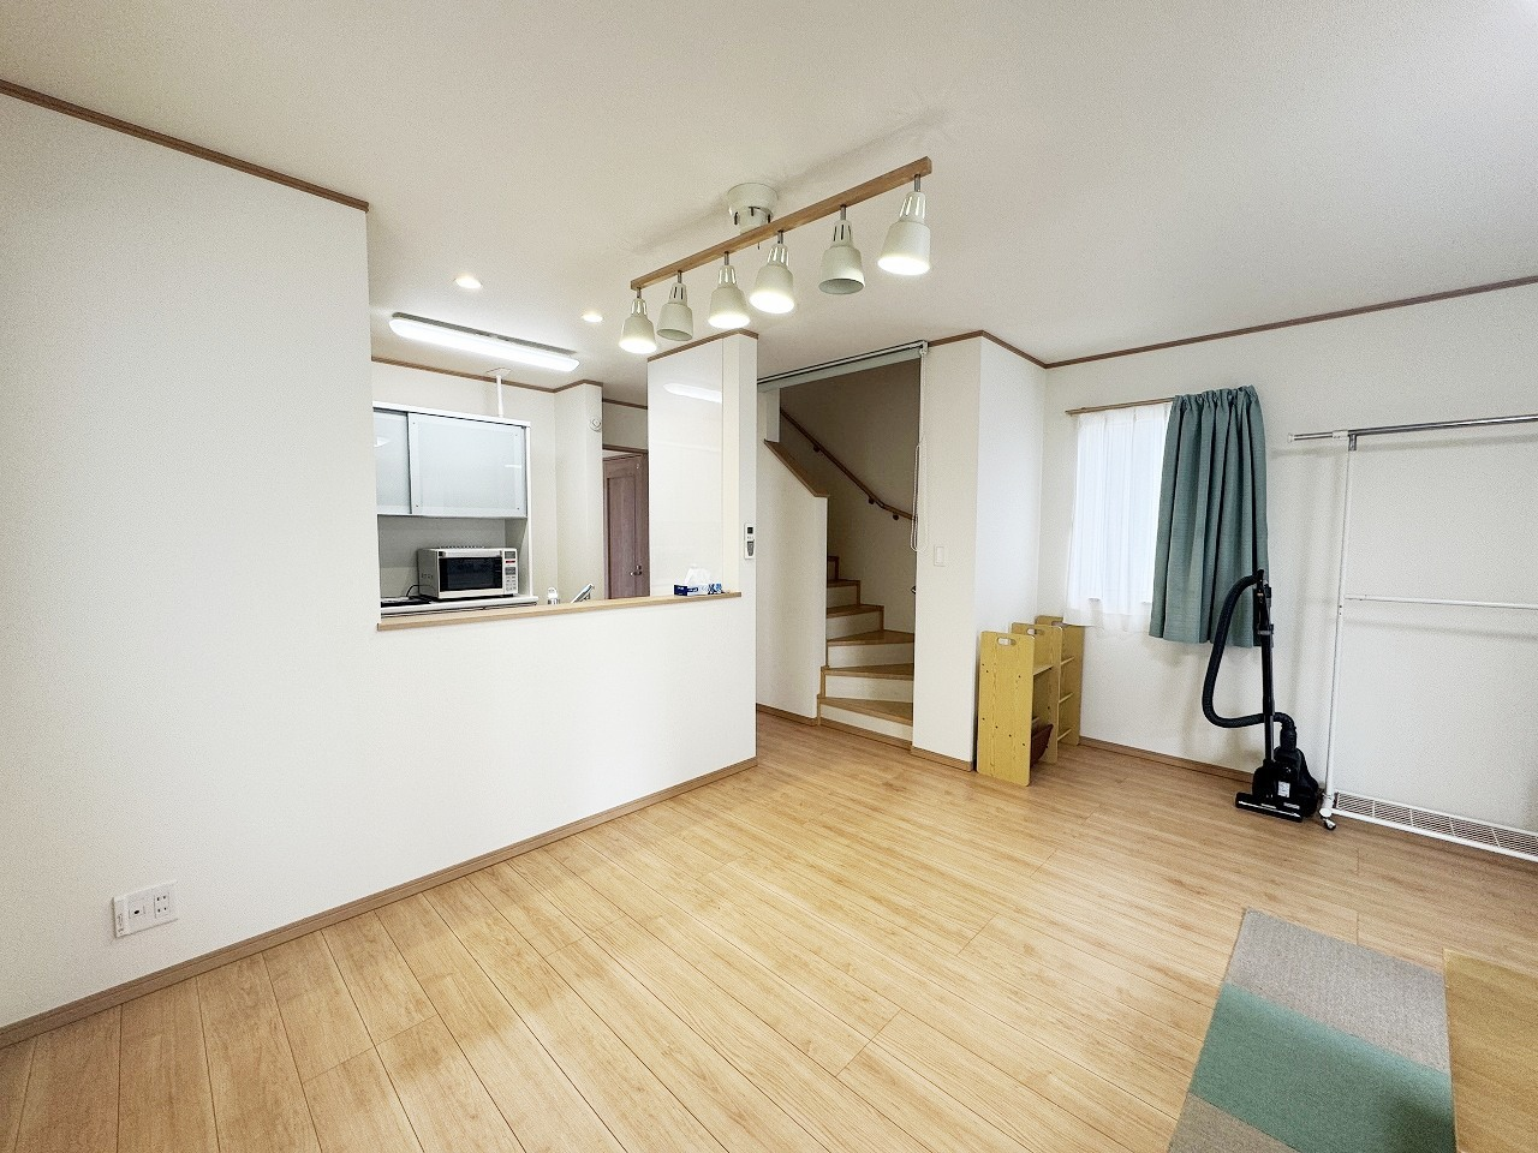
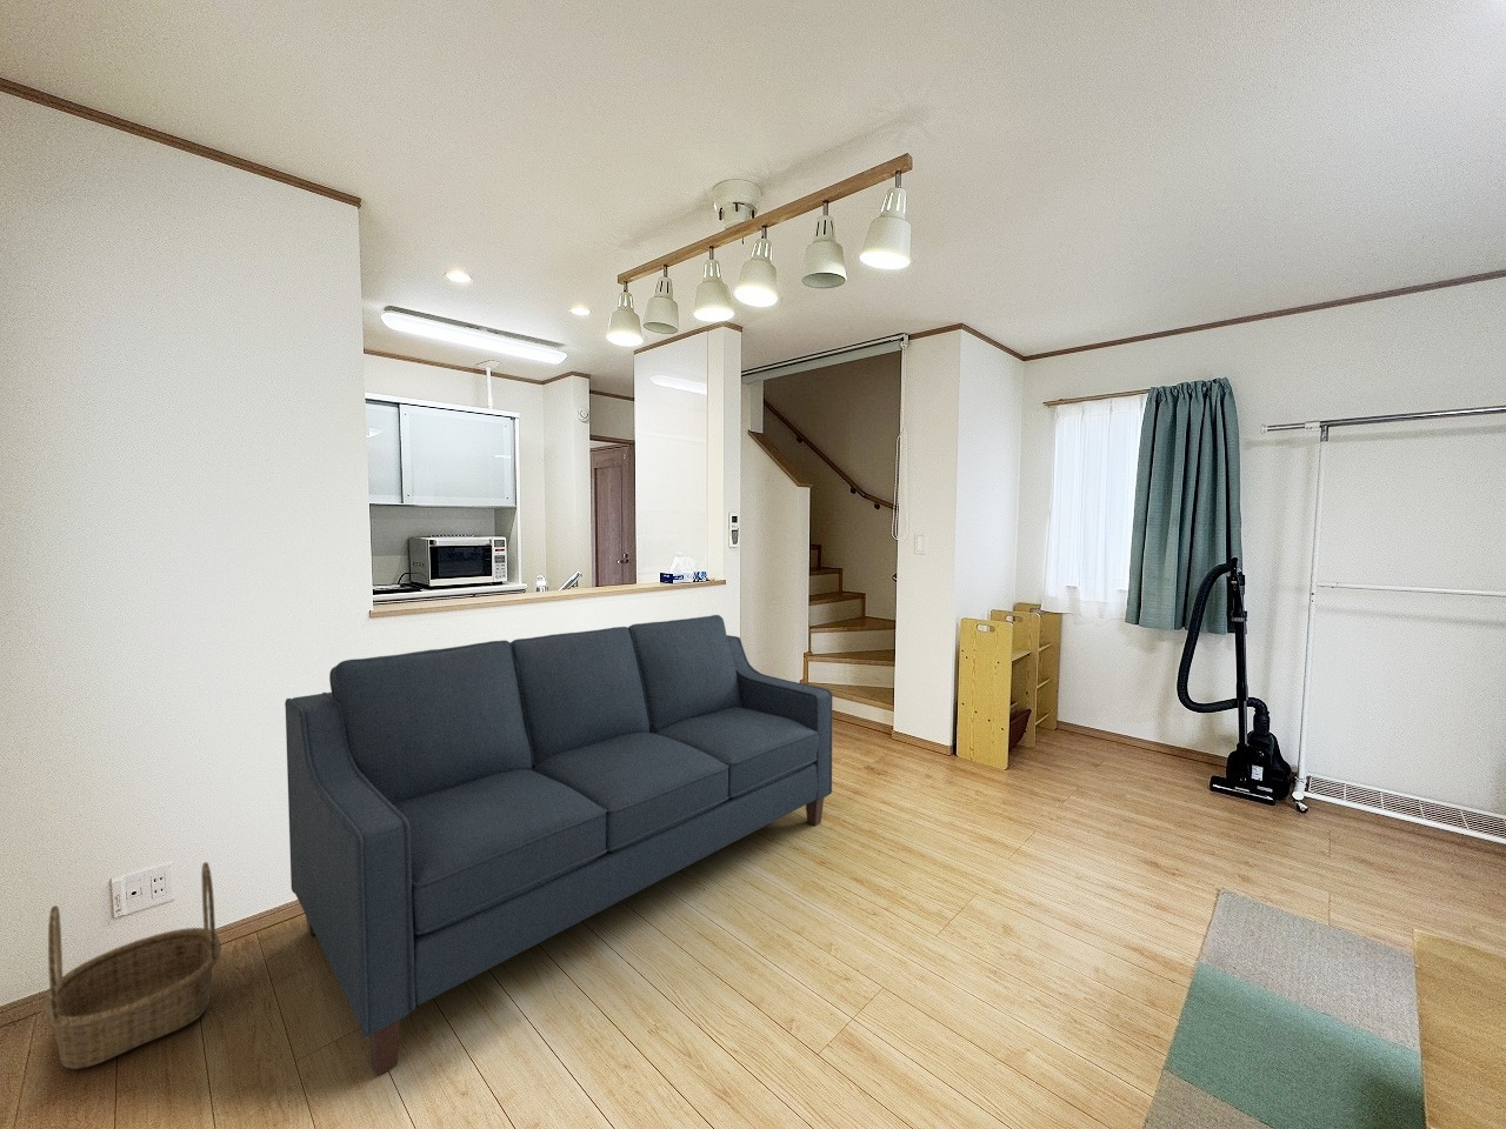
+ sofa (606, 754)
+ basket (136, 955)
